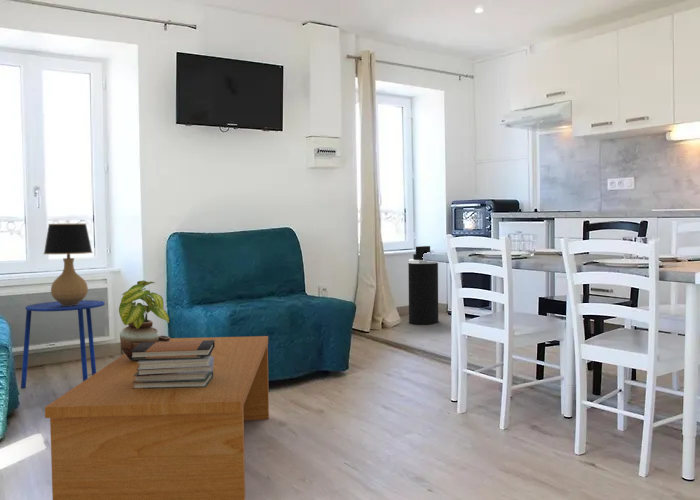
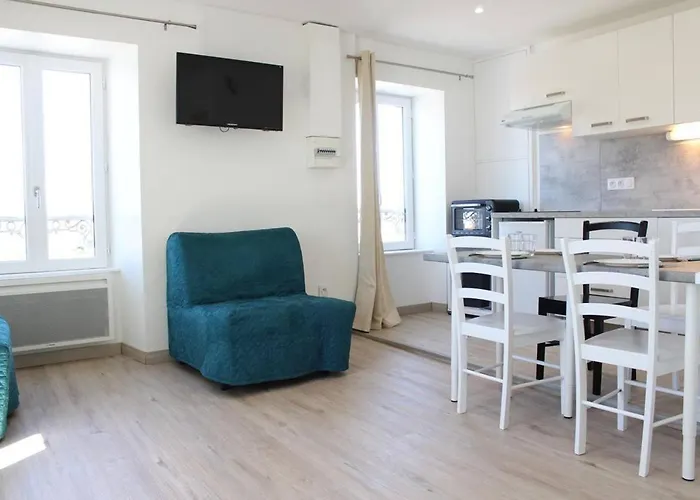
- potted plant (145, 319)
- coffee table (184, 412)
- trash can (423, 284)
- table lamp (72, 263)
- side table (80, 345)
- book stack (175, 363)
